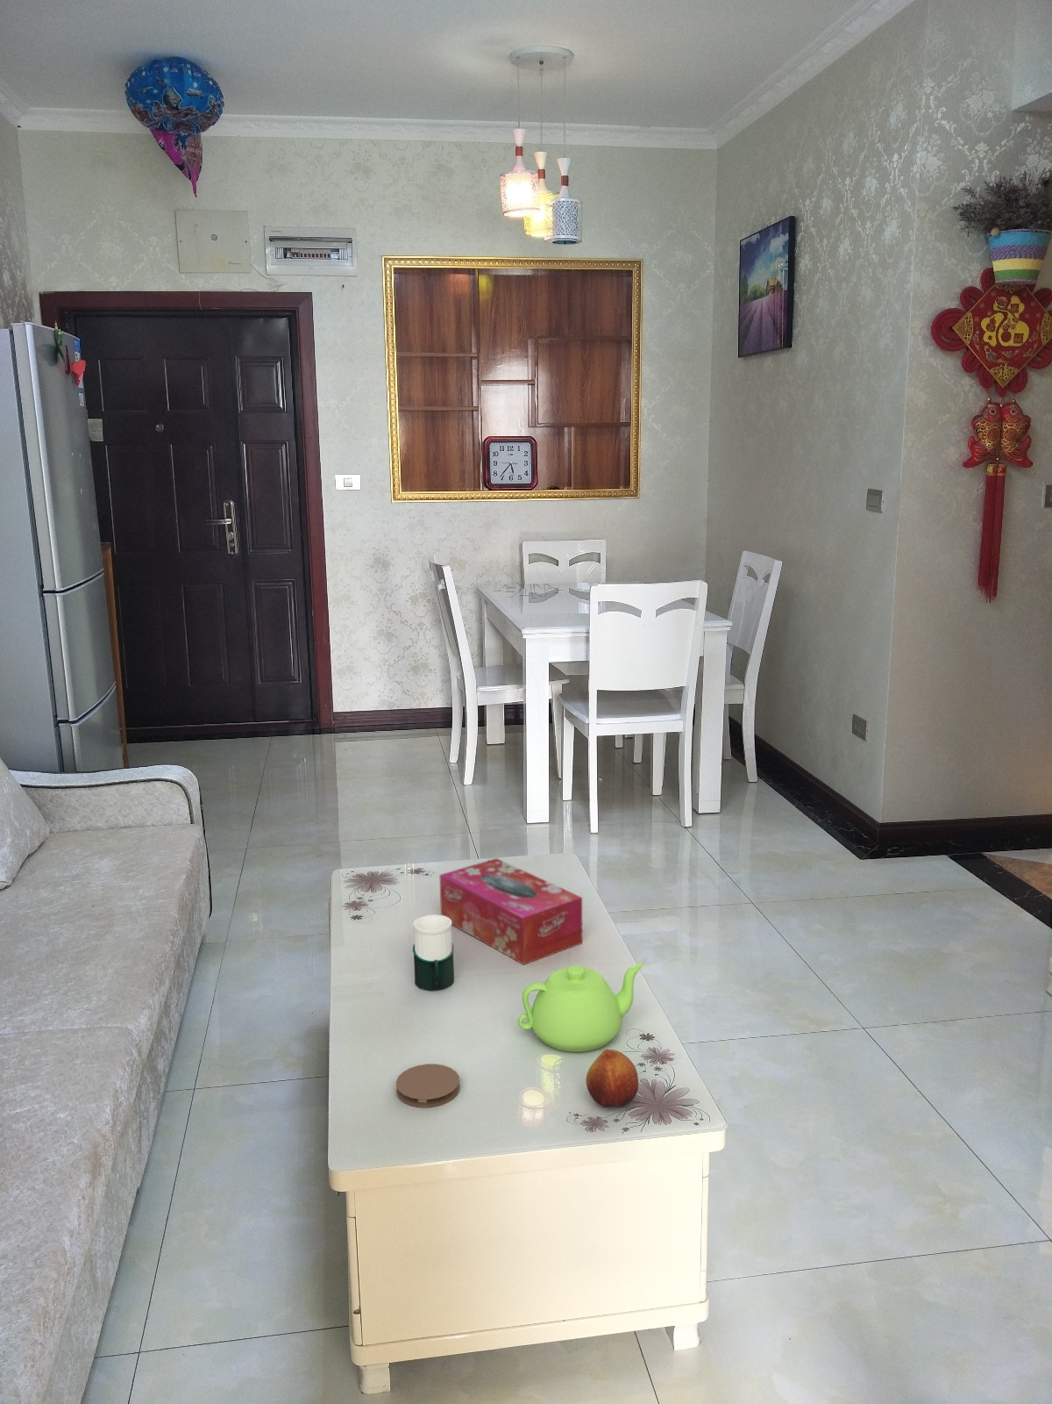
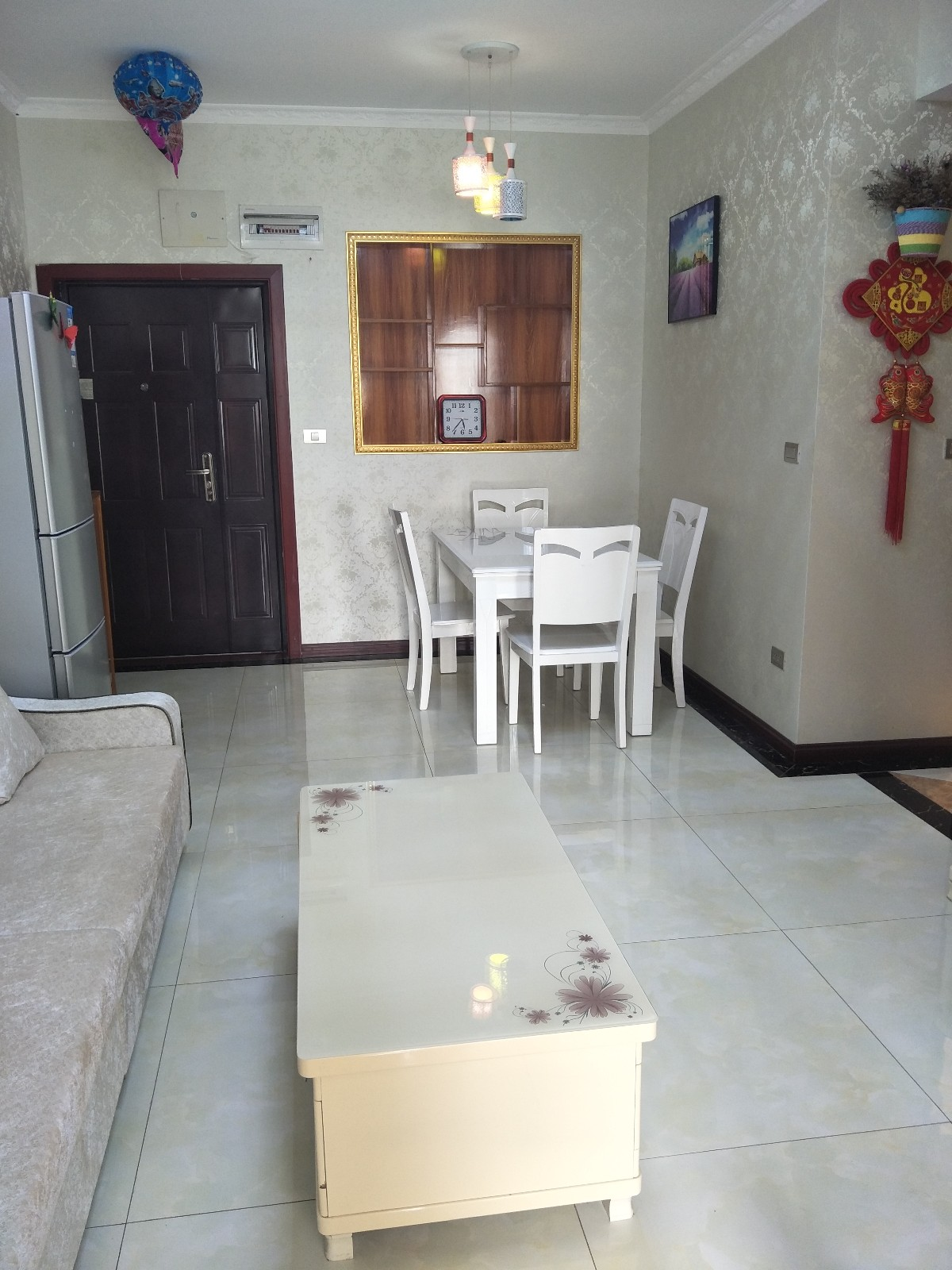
- teapot (581, 999)
- cup (434, 955)
- tissue box (508, 909)
- fruit (612, 1077)
- coaster (428, 1085)
